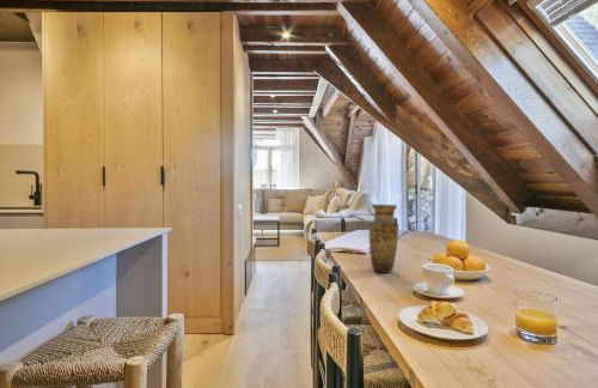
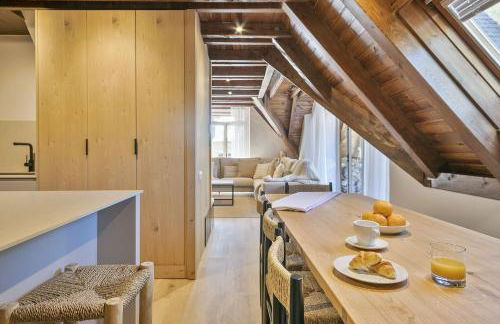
- vase (383, 237)
